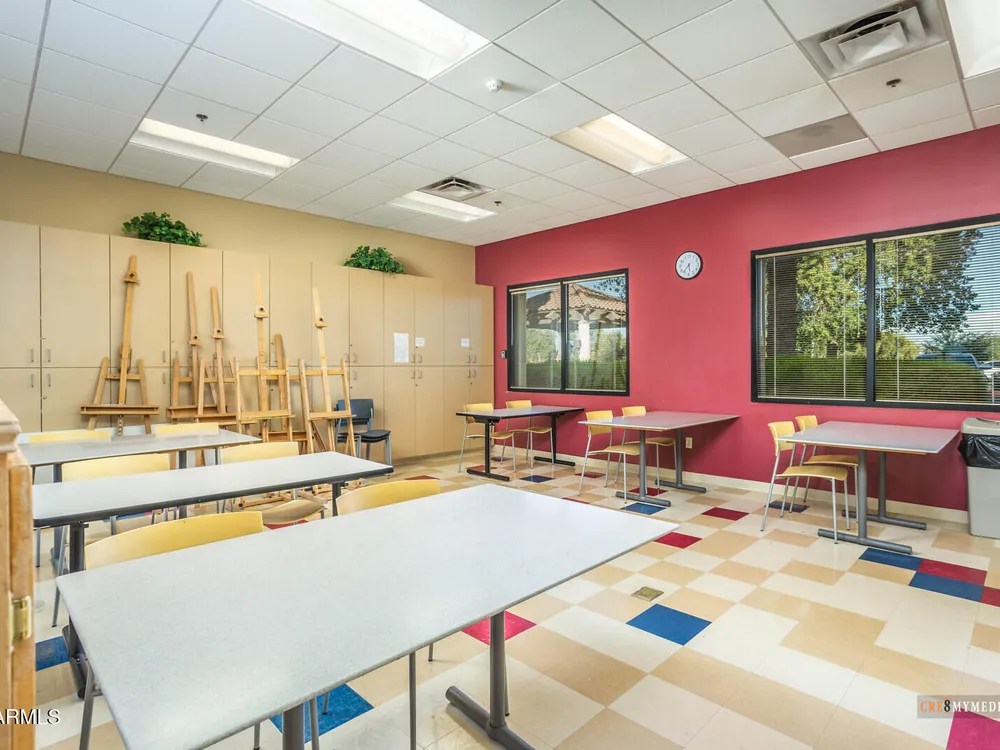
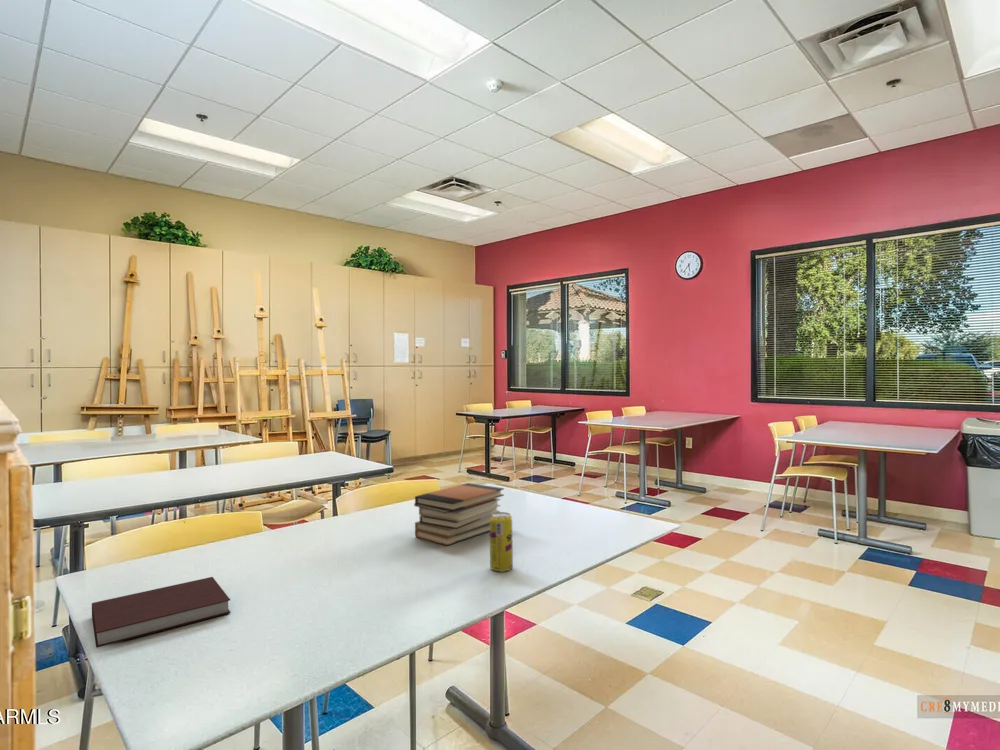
+ notebook (161, 607)
+ beverage can (501, 541)
+ book stack (460, 512)
